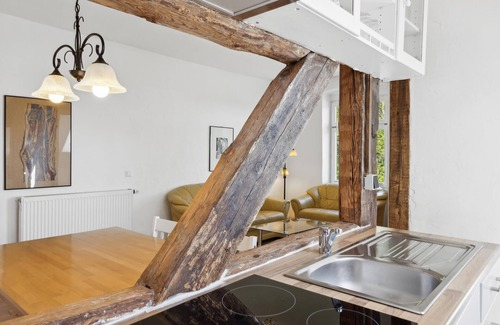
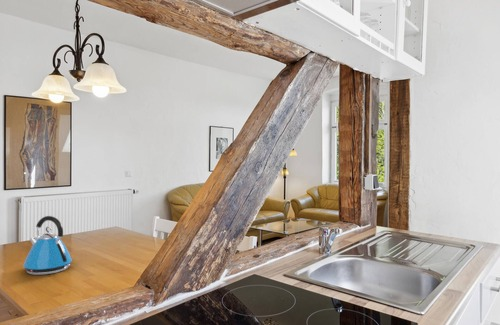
+ kettle (49, 242)
